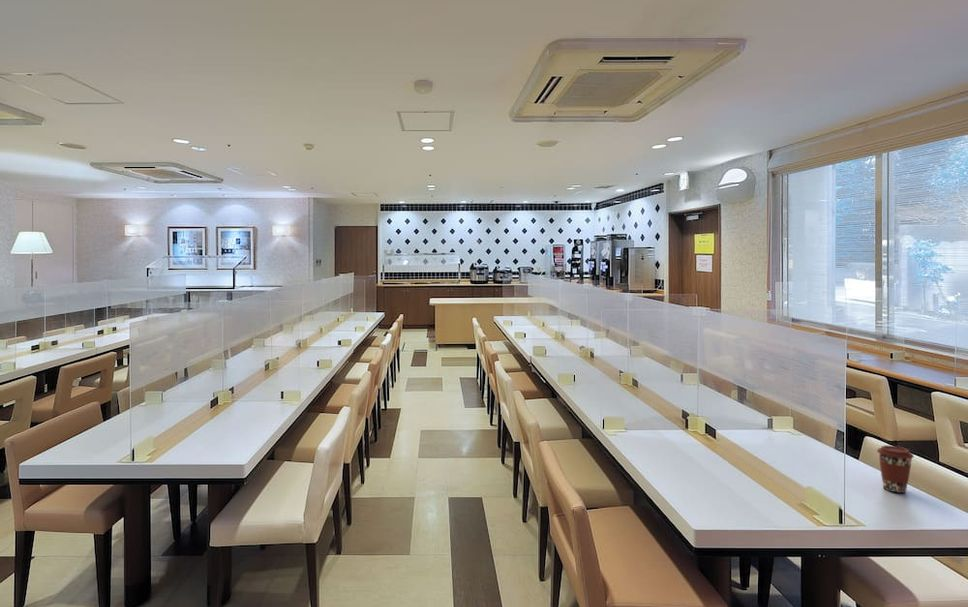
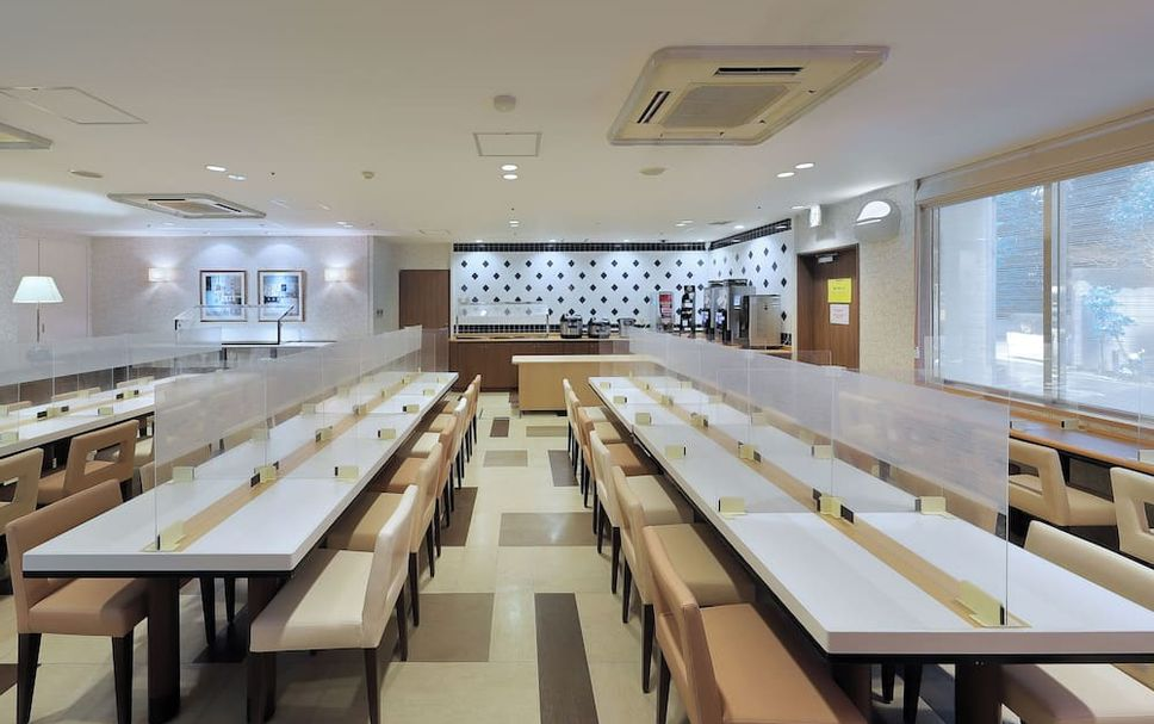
- coffee cup (894, 469)
